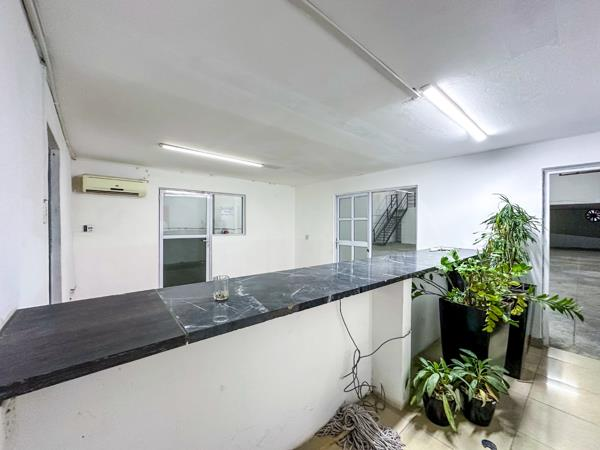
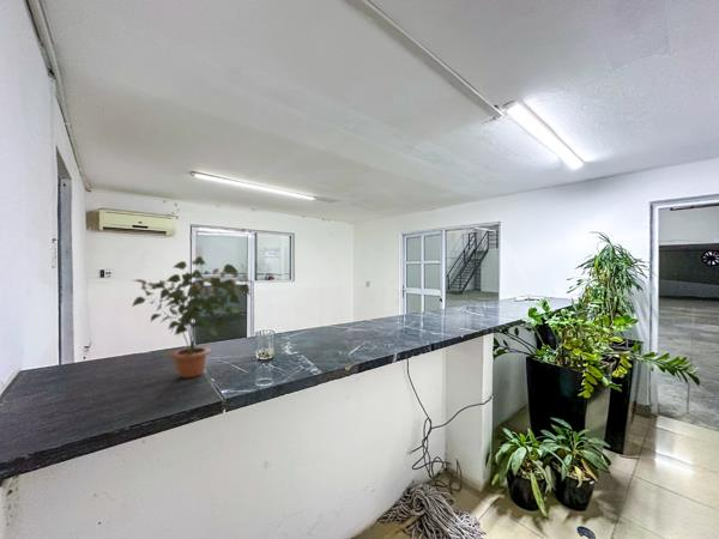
+ potted plant (191, 314)
